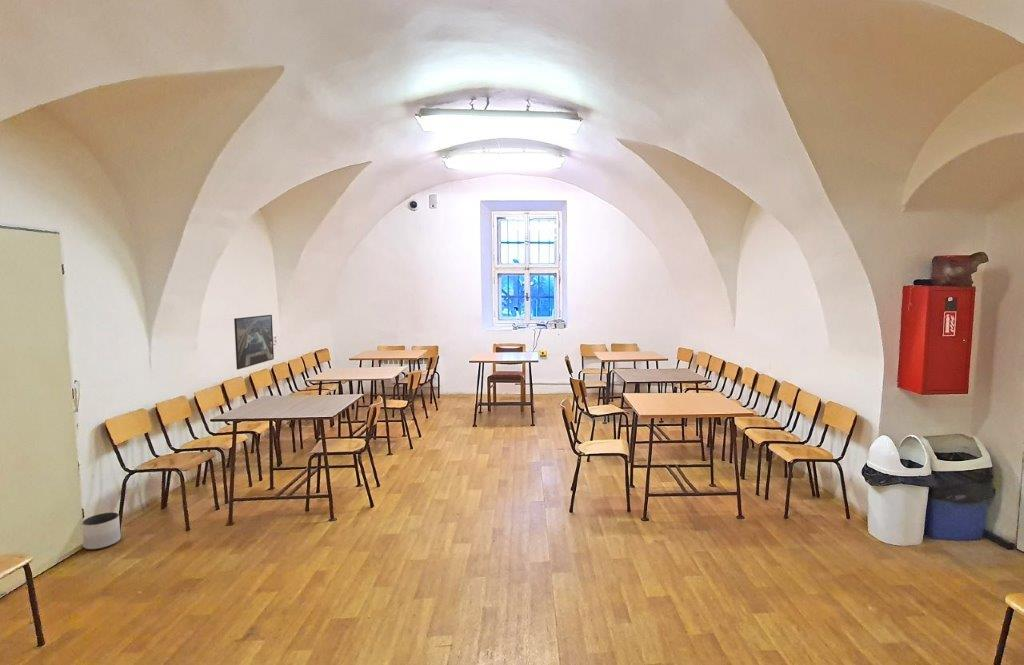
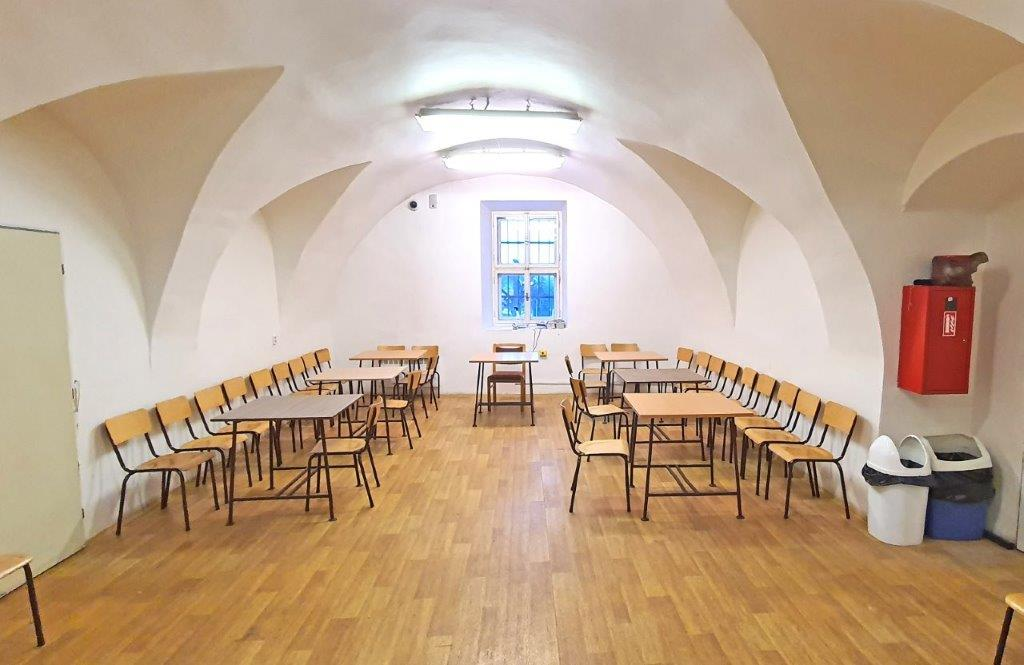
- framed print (255, 340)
- planter (101, 531)
